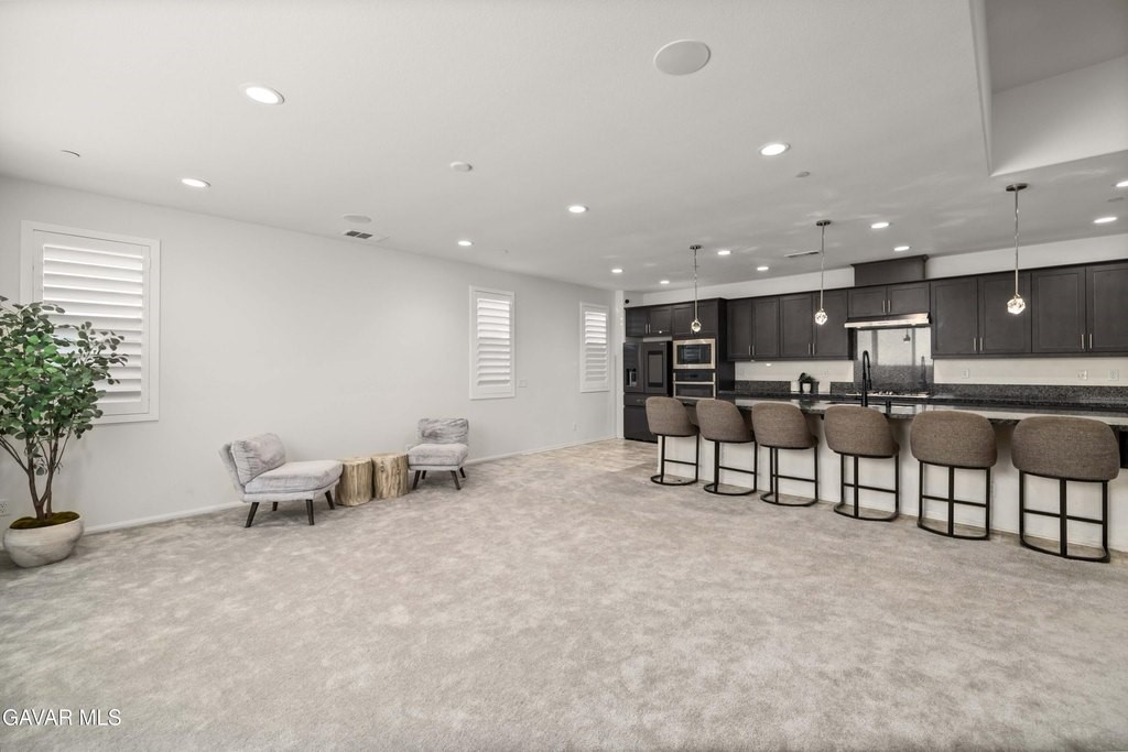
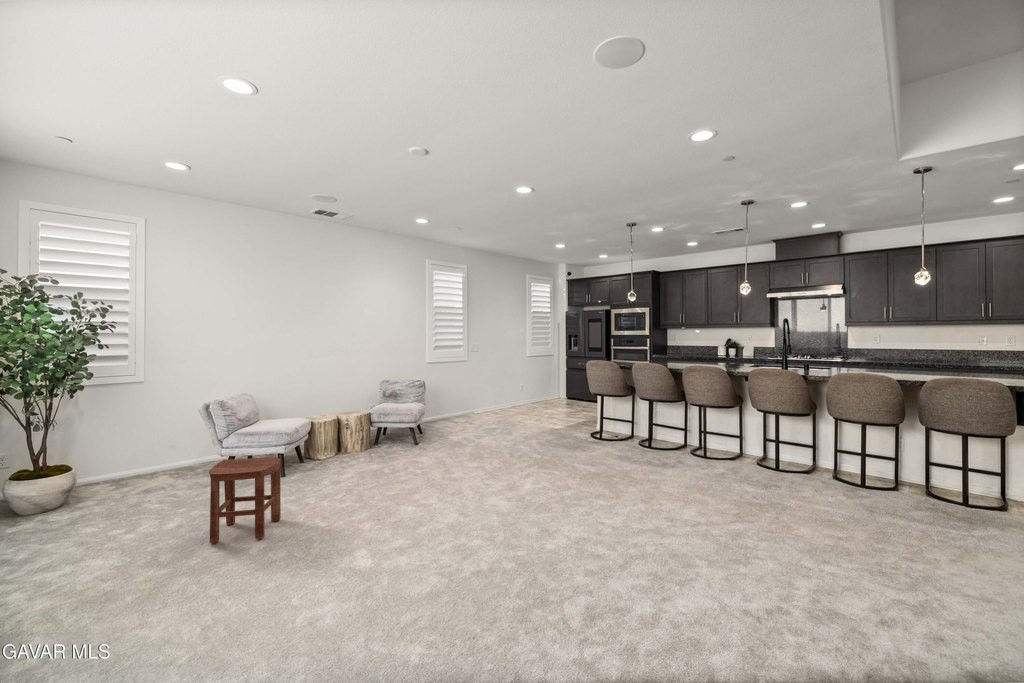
+ stool (245, 497)
